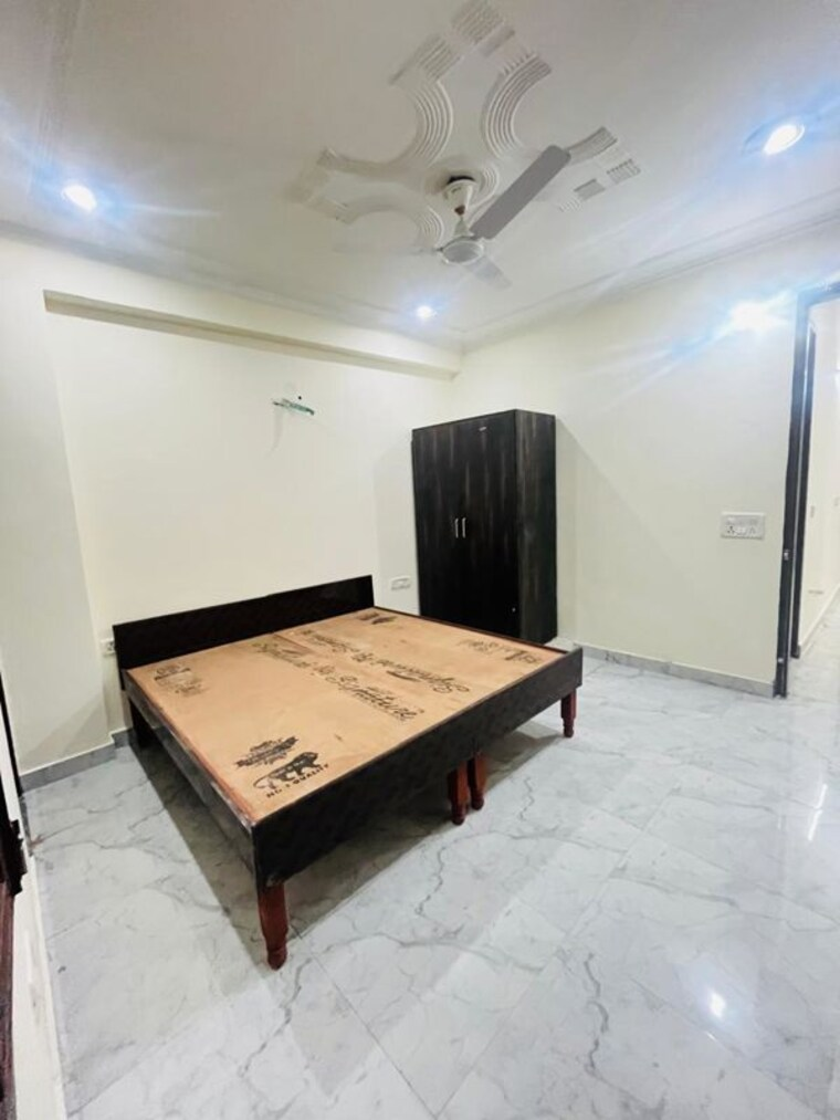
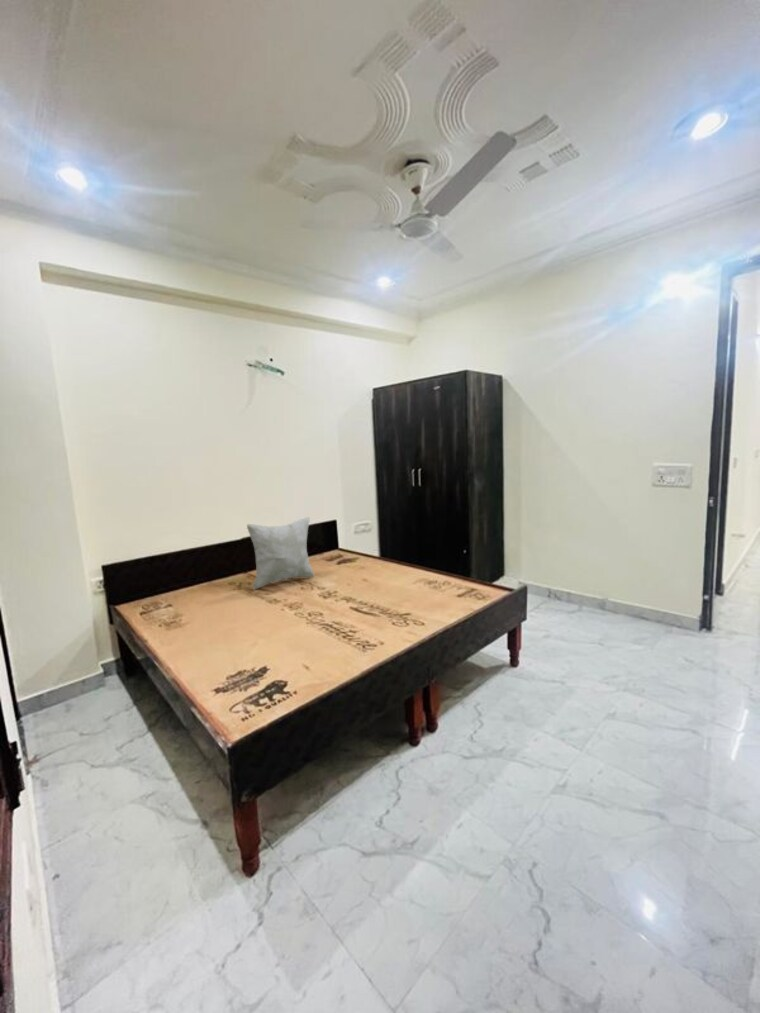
+ decorative pillow (282, 552)
